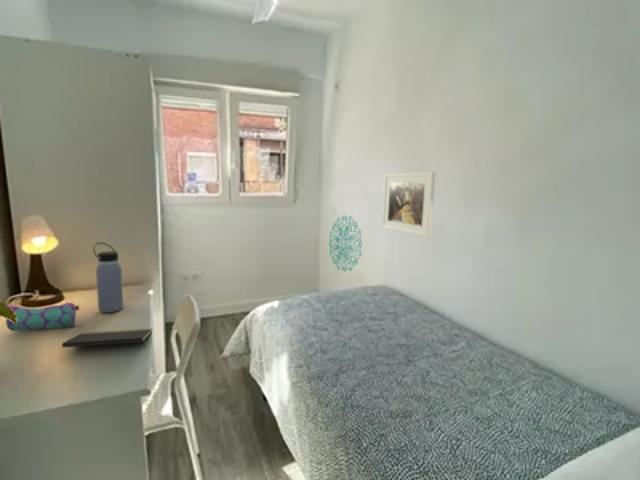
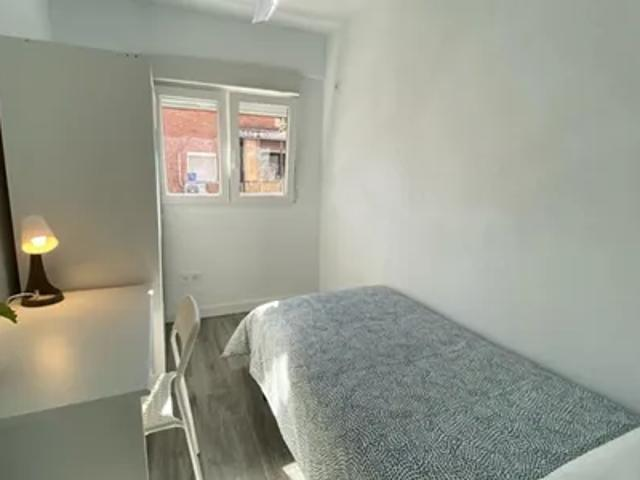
- wall decoration (345, 243)
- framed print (405, 203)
- notepad (111, 337)
- water bottle (108, 276)
- pencil case (43, 316)
